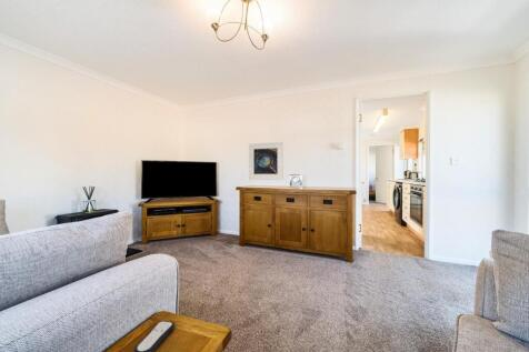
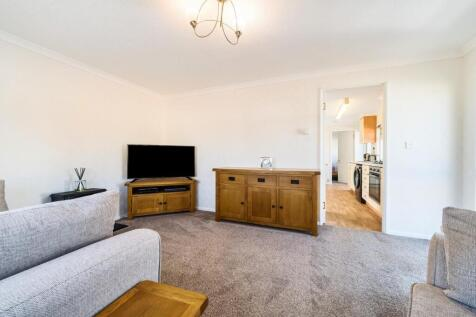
- remote control (154, 336)
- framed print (264, 161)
